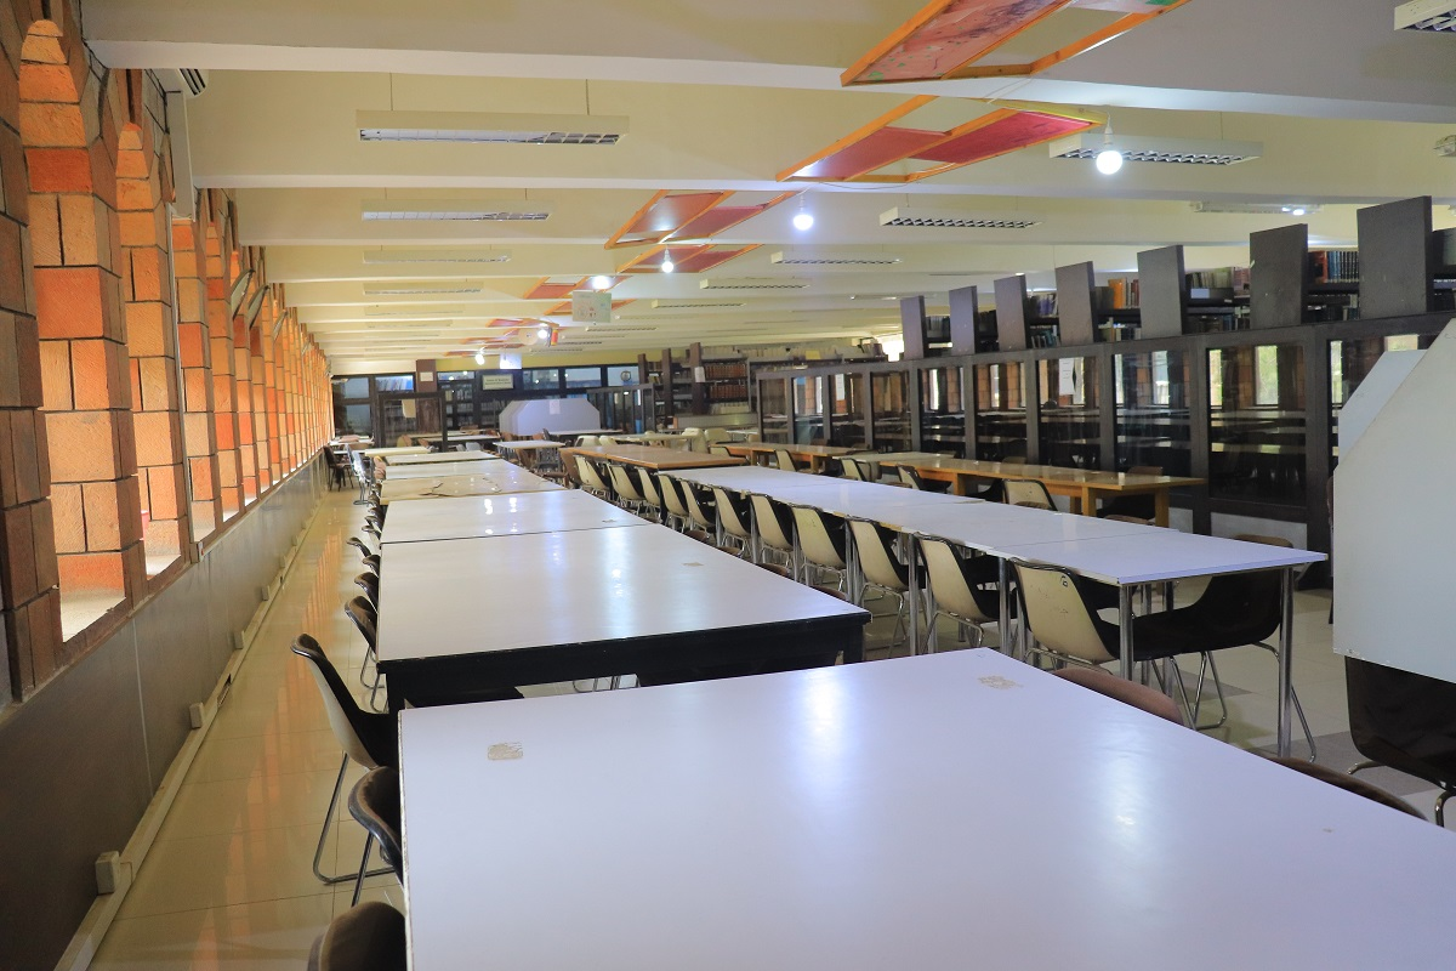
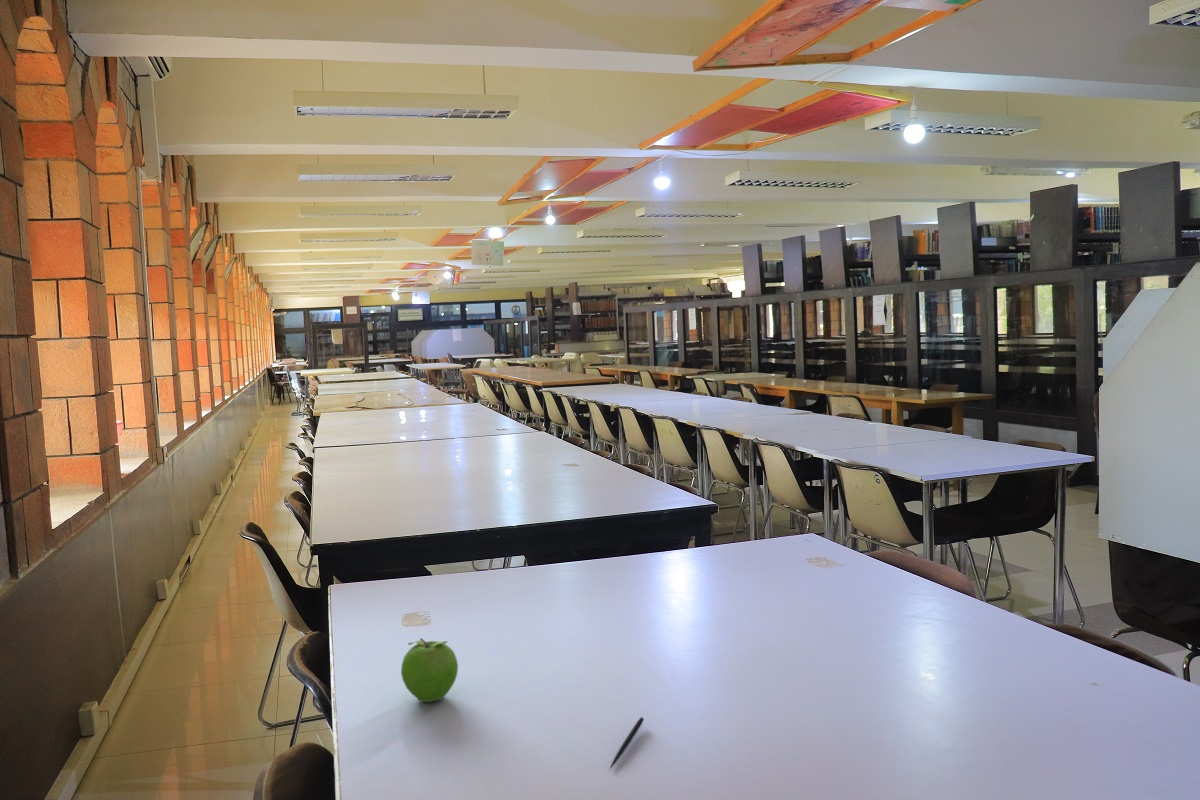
+ pen (626, 741)
+ fruit (429, 667)
